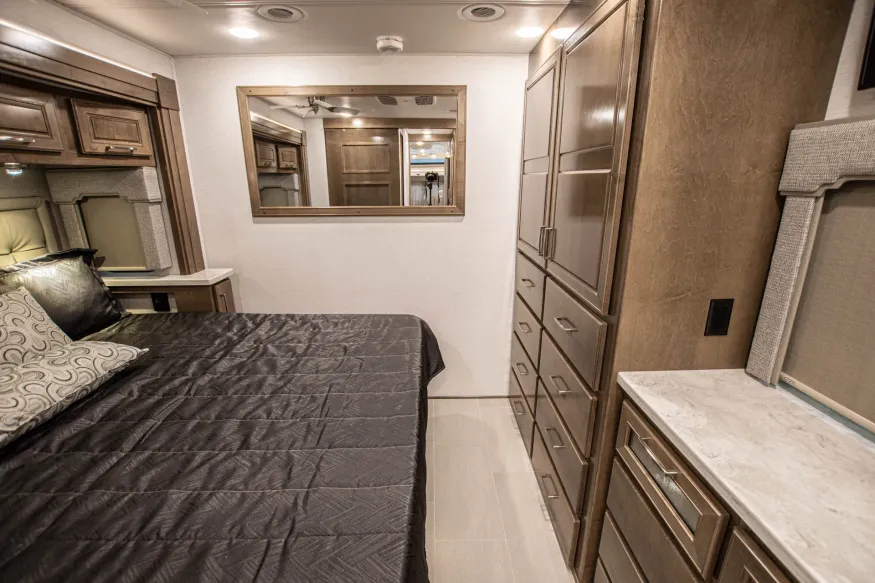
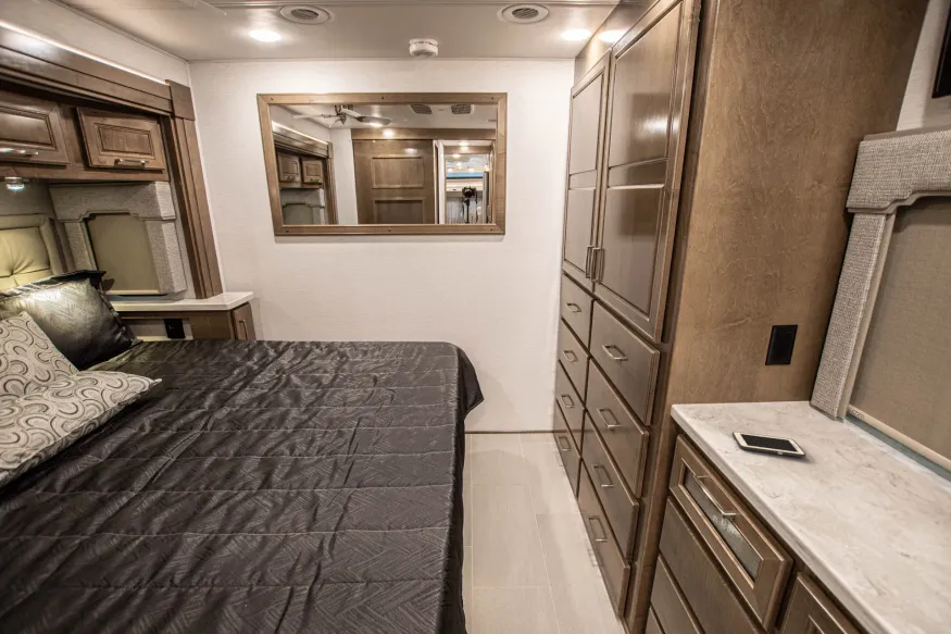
+ cell phone (766, 444)
